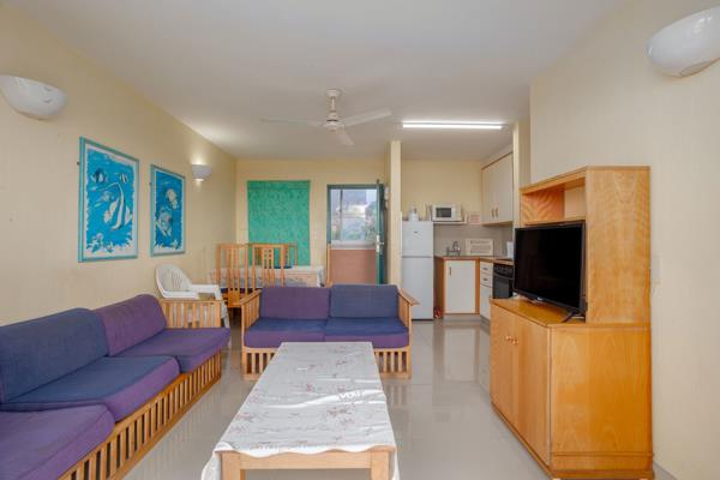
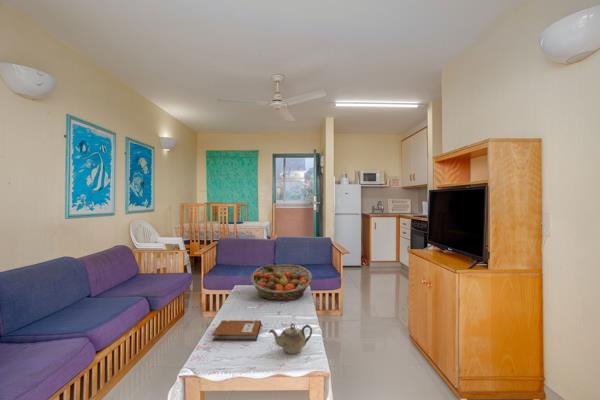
+ notebook (239, 329)
+ fruit basket (281, 281)
+ teapot (290, 337)
